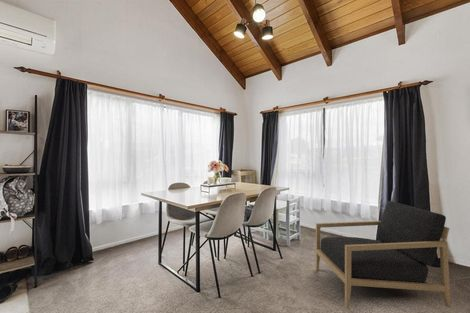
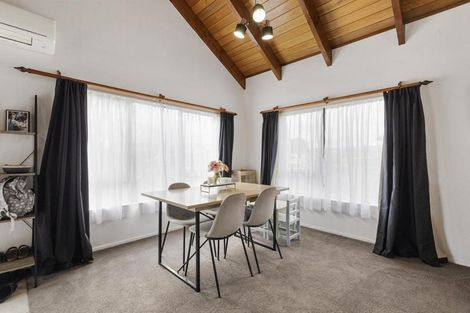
- armchair (373, 245)
